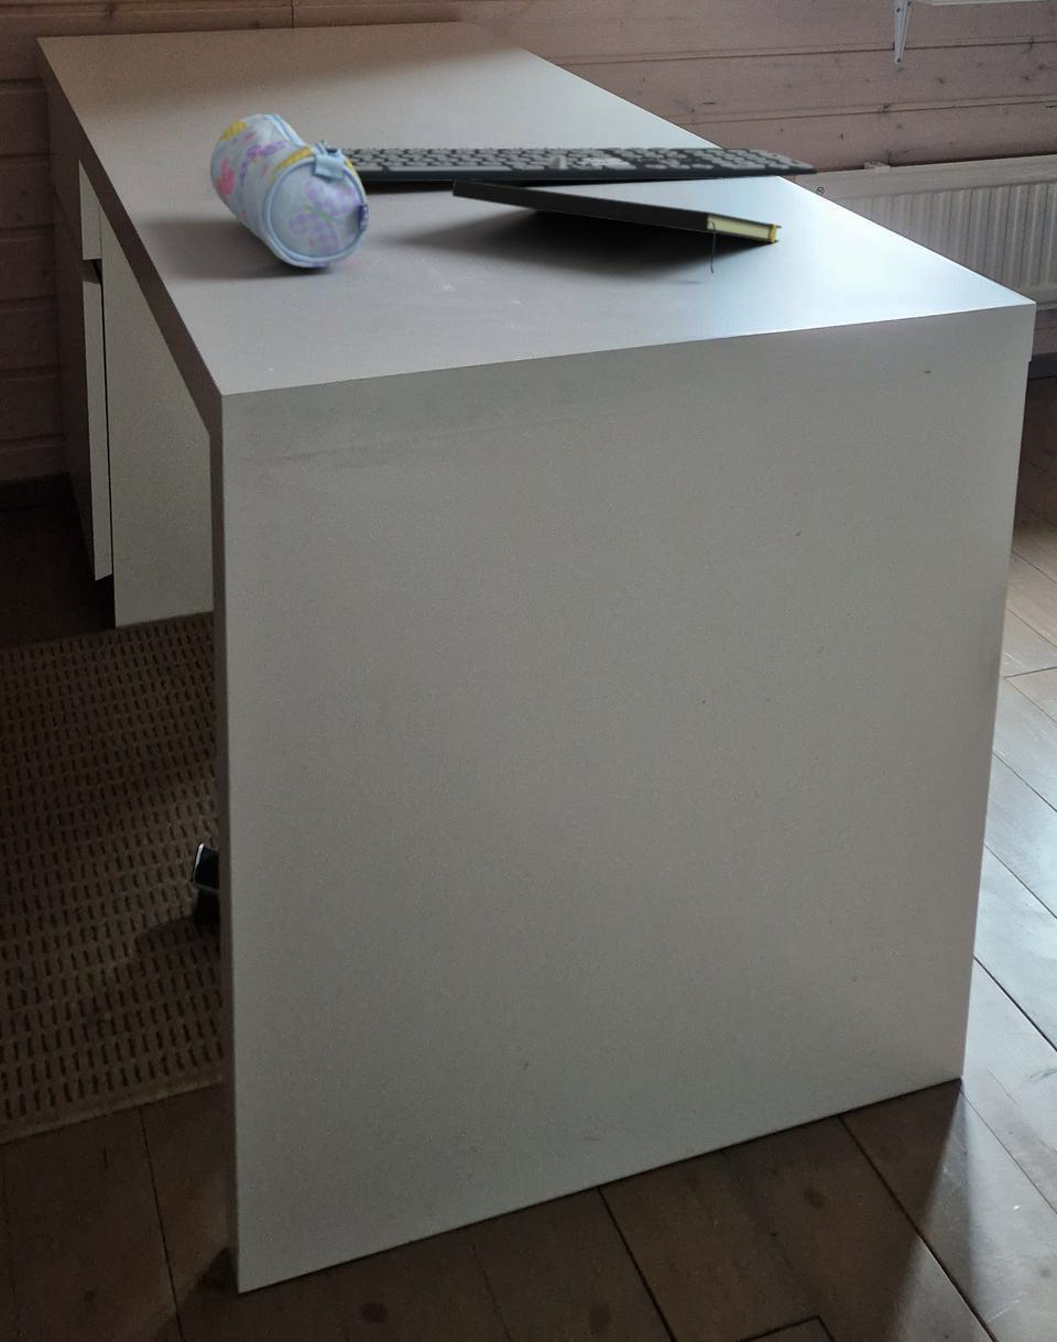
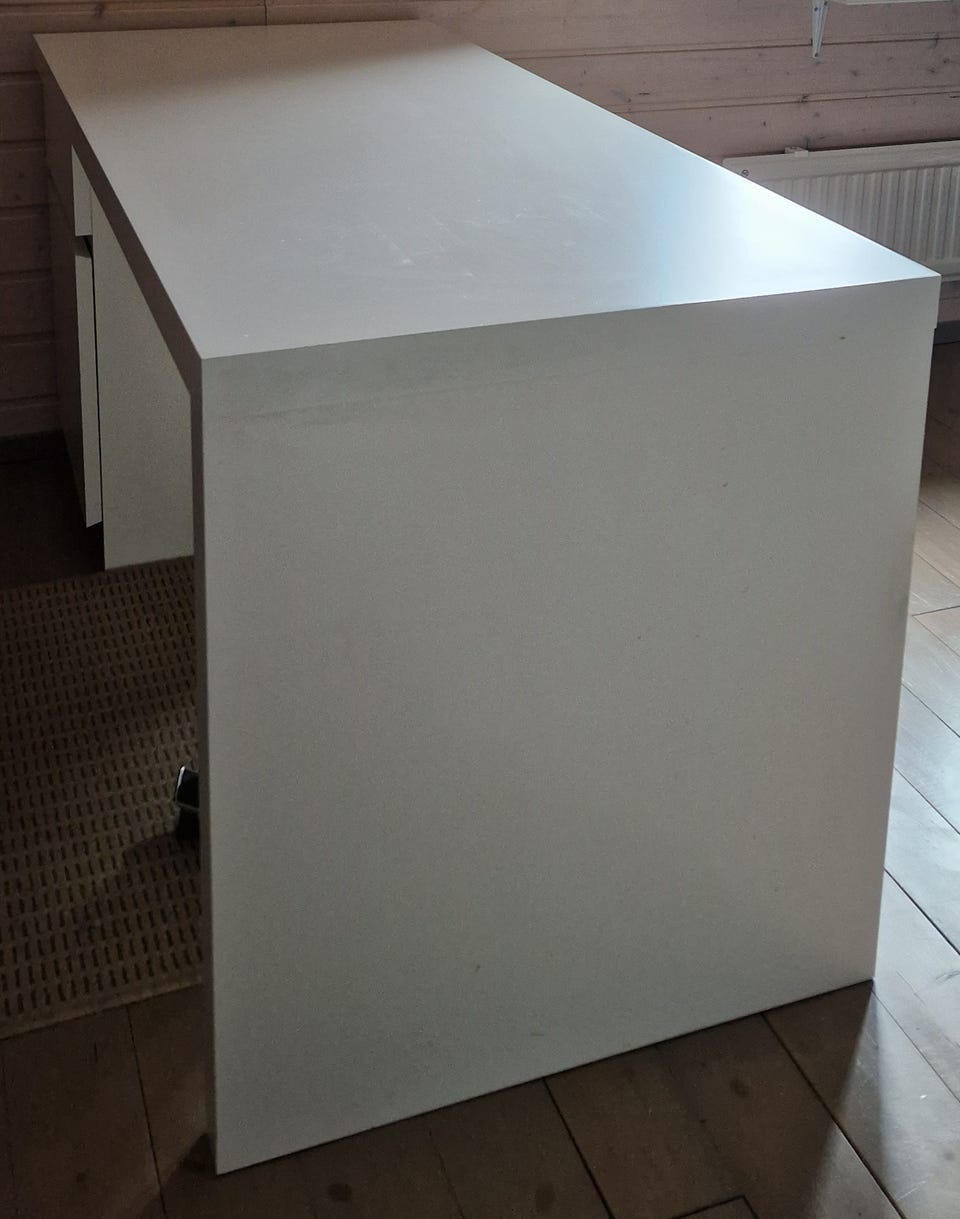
- keyboard (534, 159)
- pencil case (284, 186)
- notepad (619, 211)
